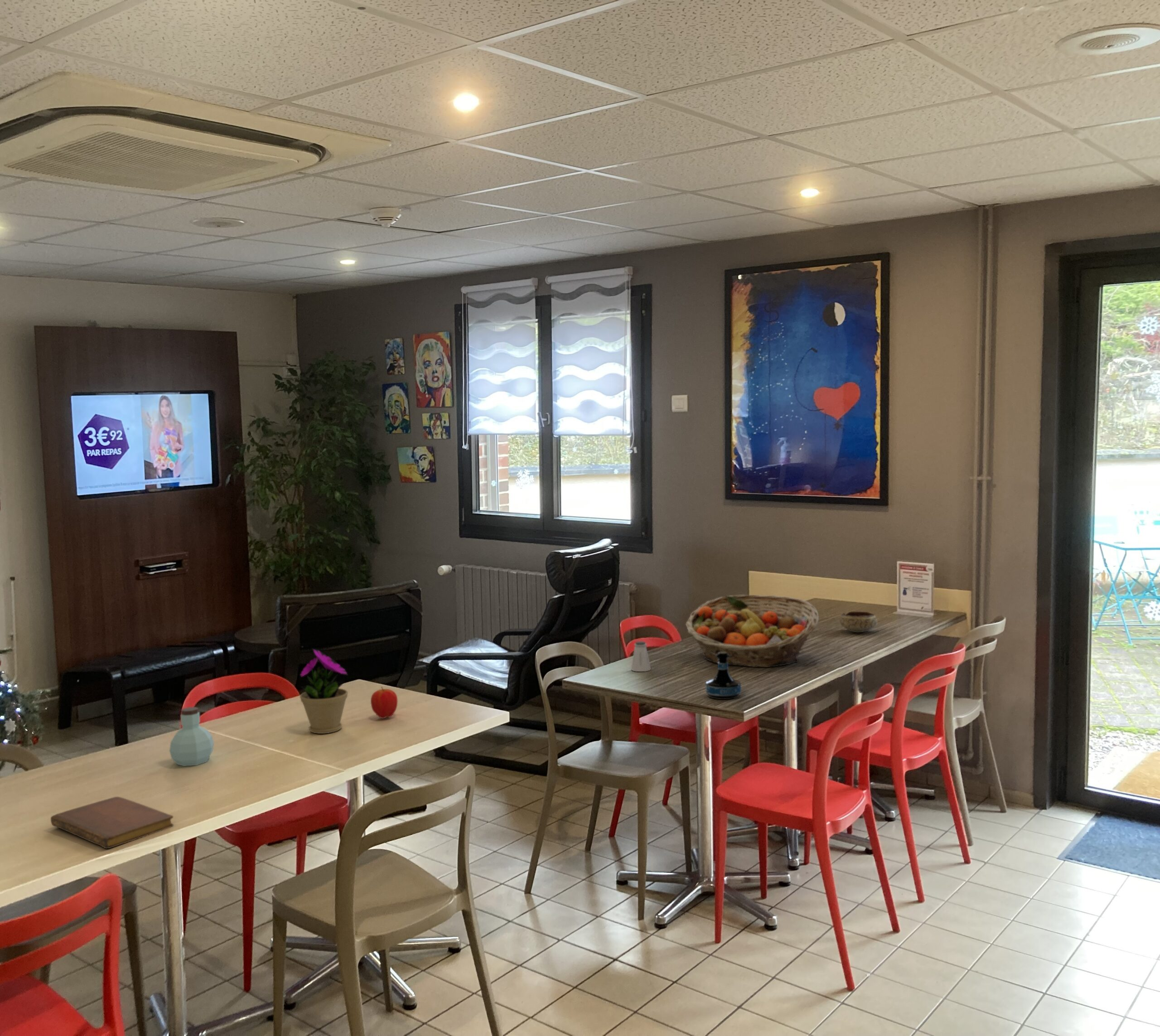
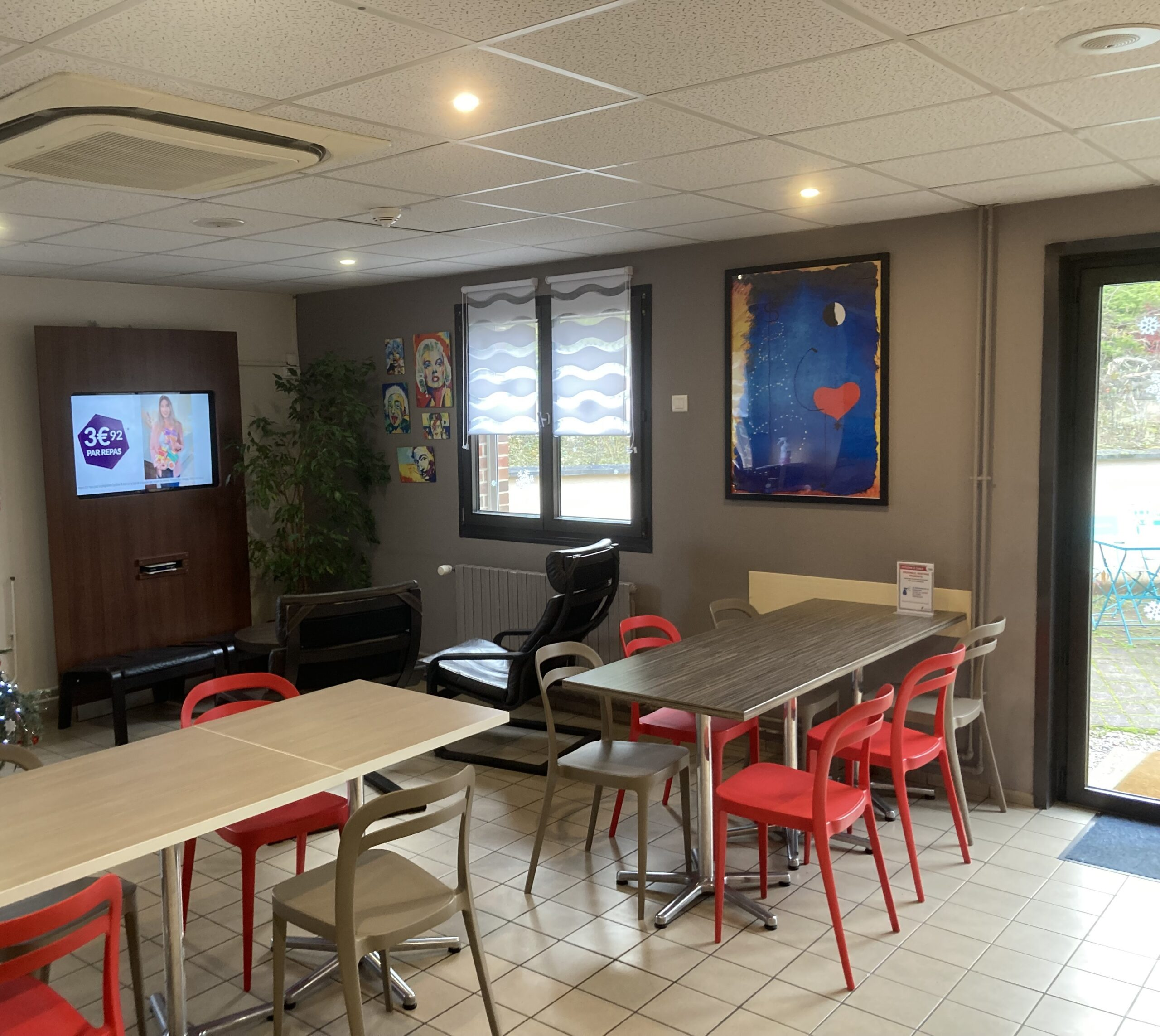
- notebook (112, 821)
- flower pot (324, 689)
- tequila bottle (723, 674)
- apple (384, 702)
- saltshaker (640, 655)
- bowl (858, 622)
- fruit basket (751, 630)
- jar (191, 735)
